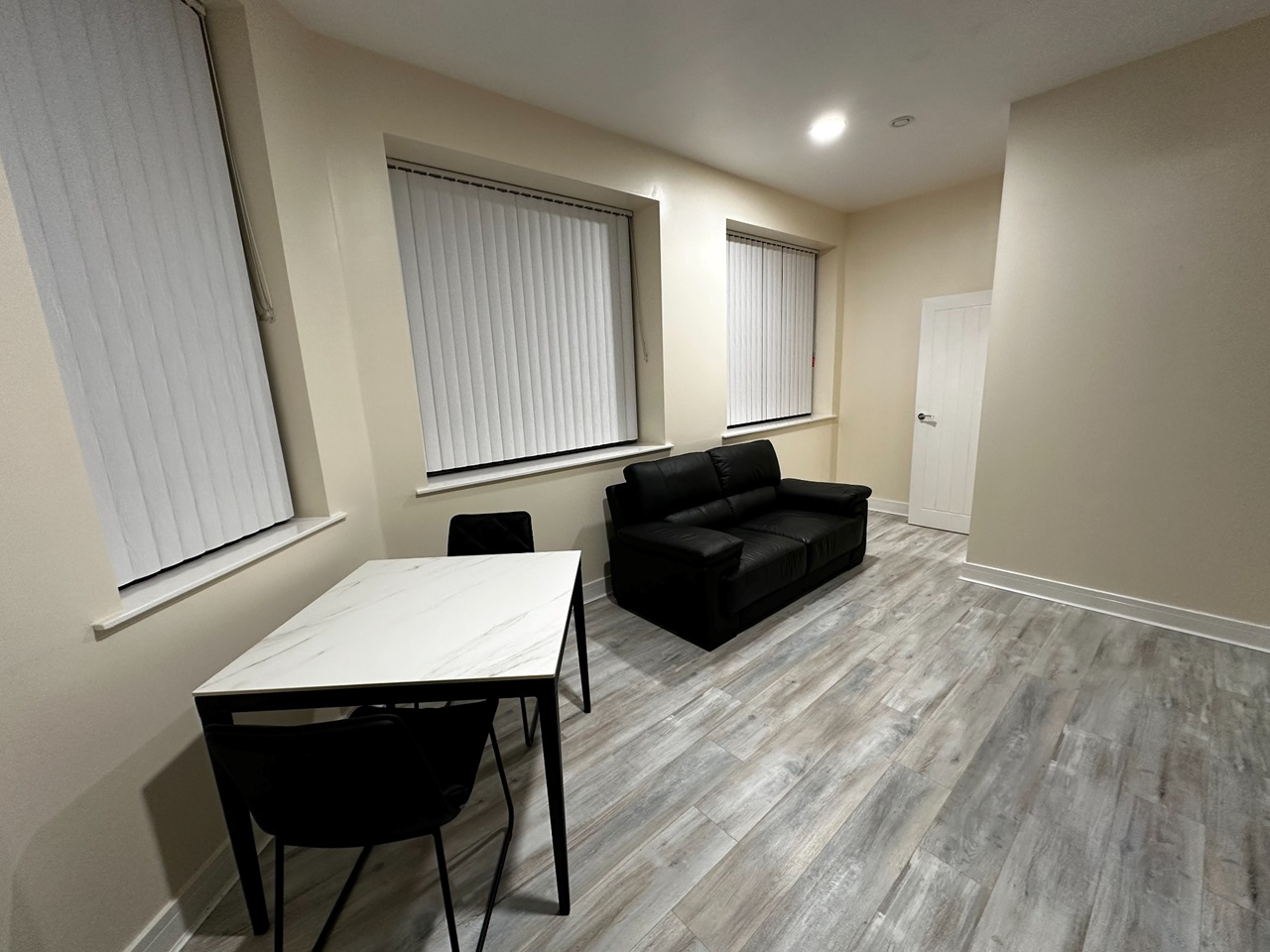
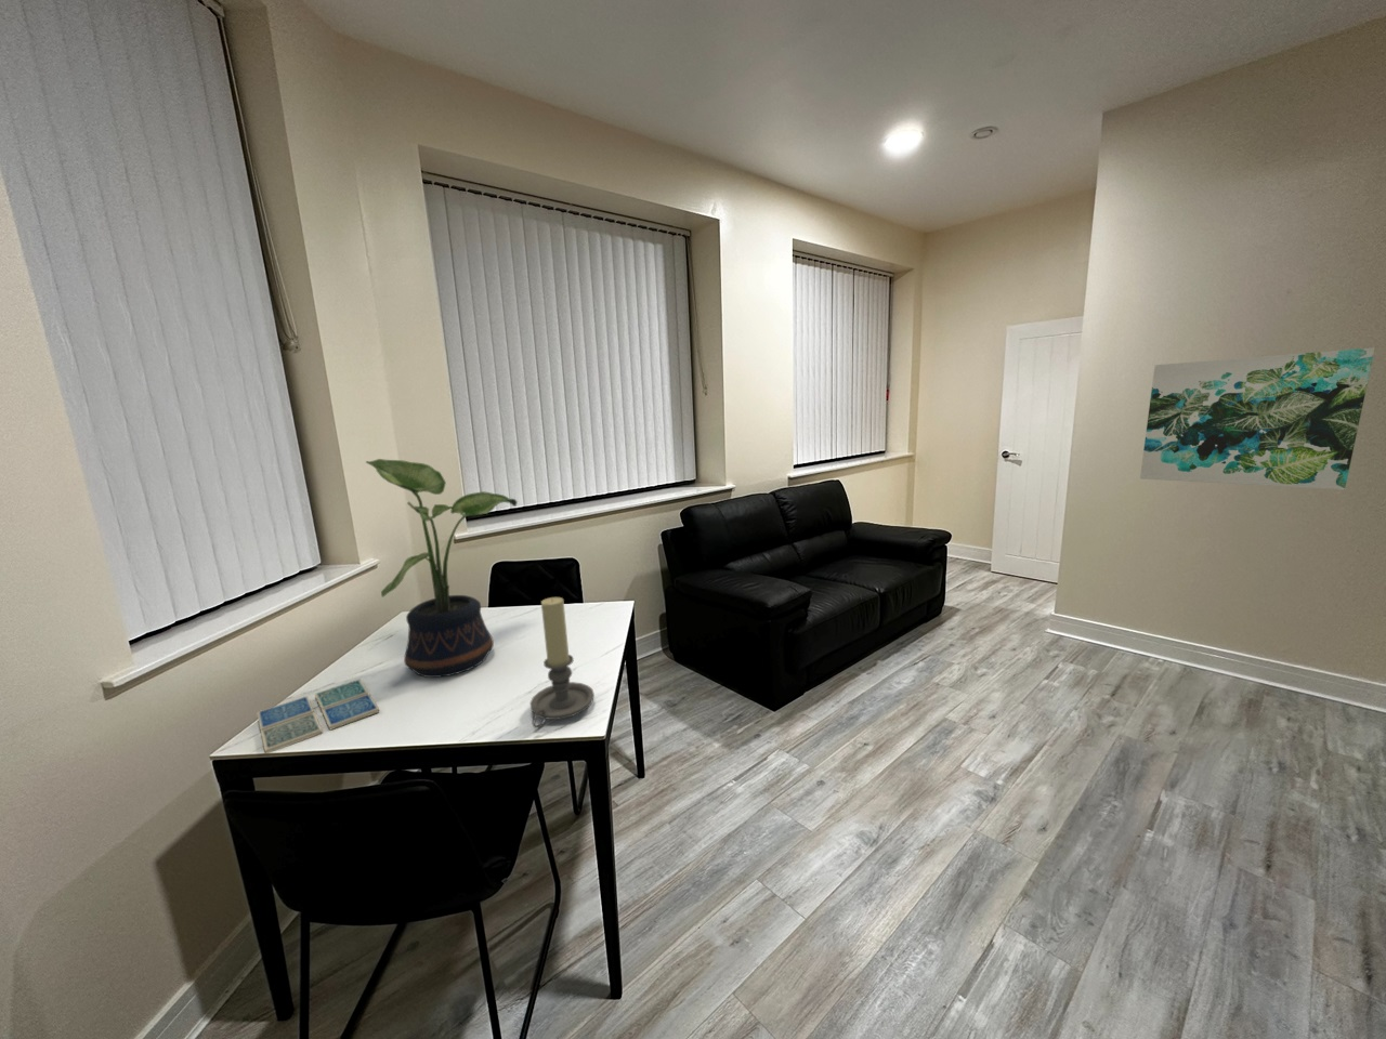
+ candle holder (553, 656)
+ wall art (1242, 421)
+ drink coaster (314, 713)
+ potted plant (447, 560)
